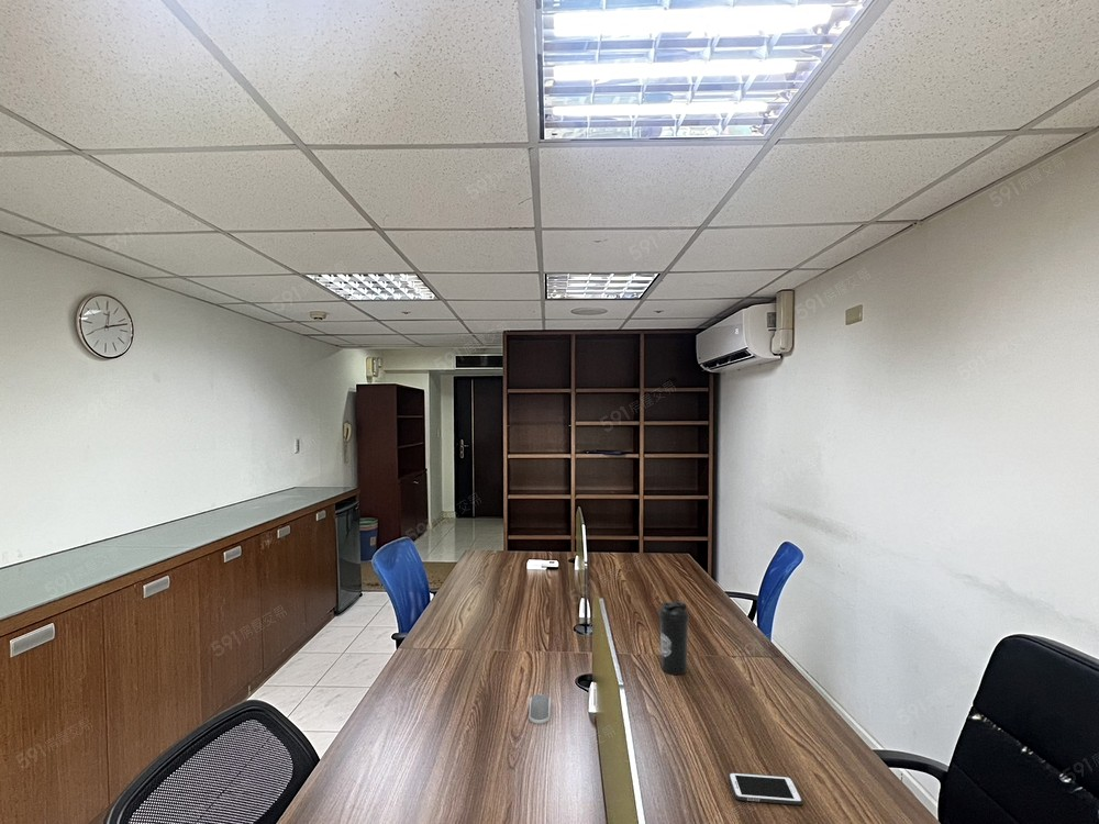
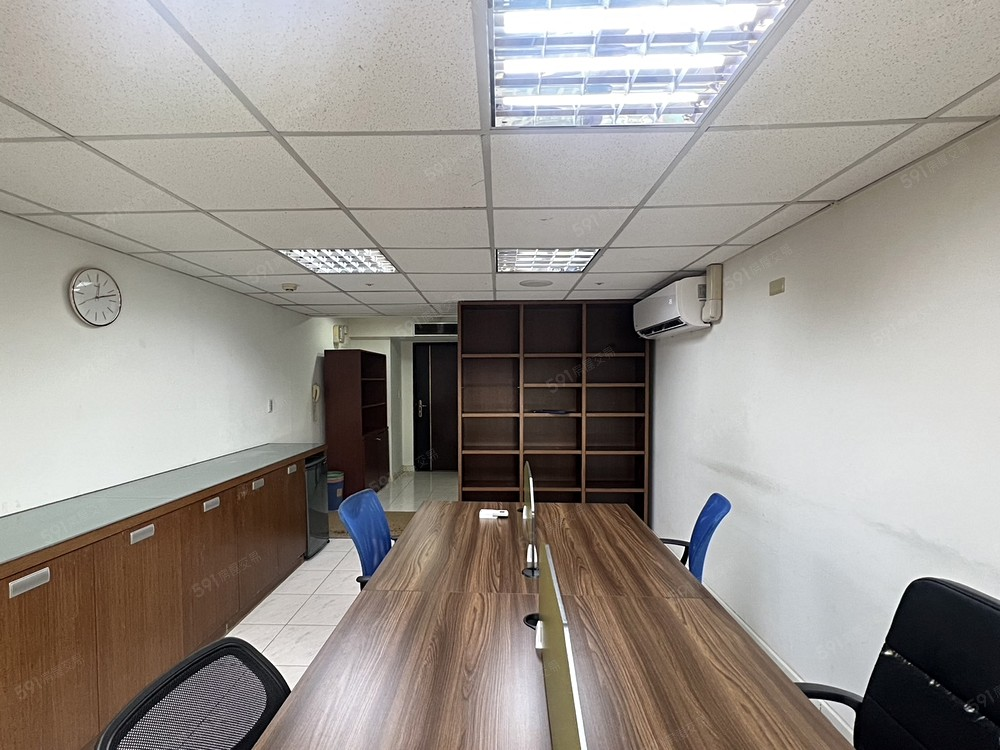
- water bottle (674, 635)
- computer mouse (540, 704)
- cell phone (764, 788)
